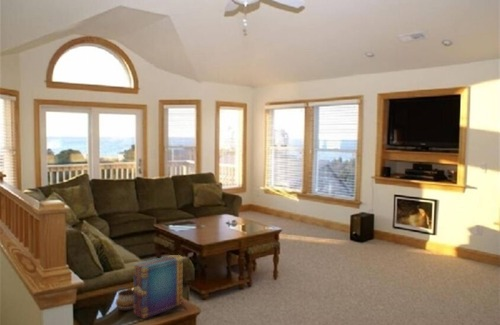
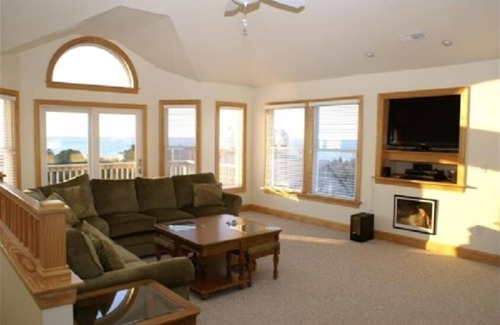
- decorative book (160, 285)
- decorative bowl (127, 300)
